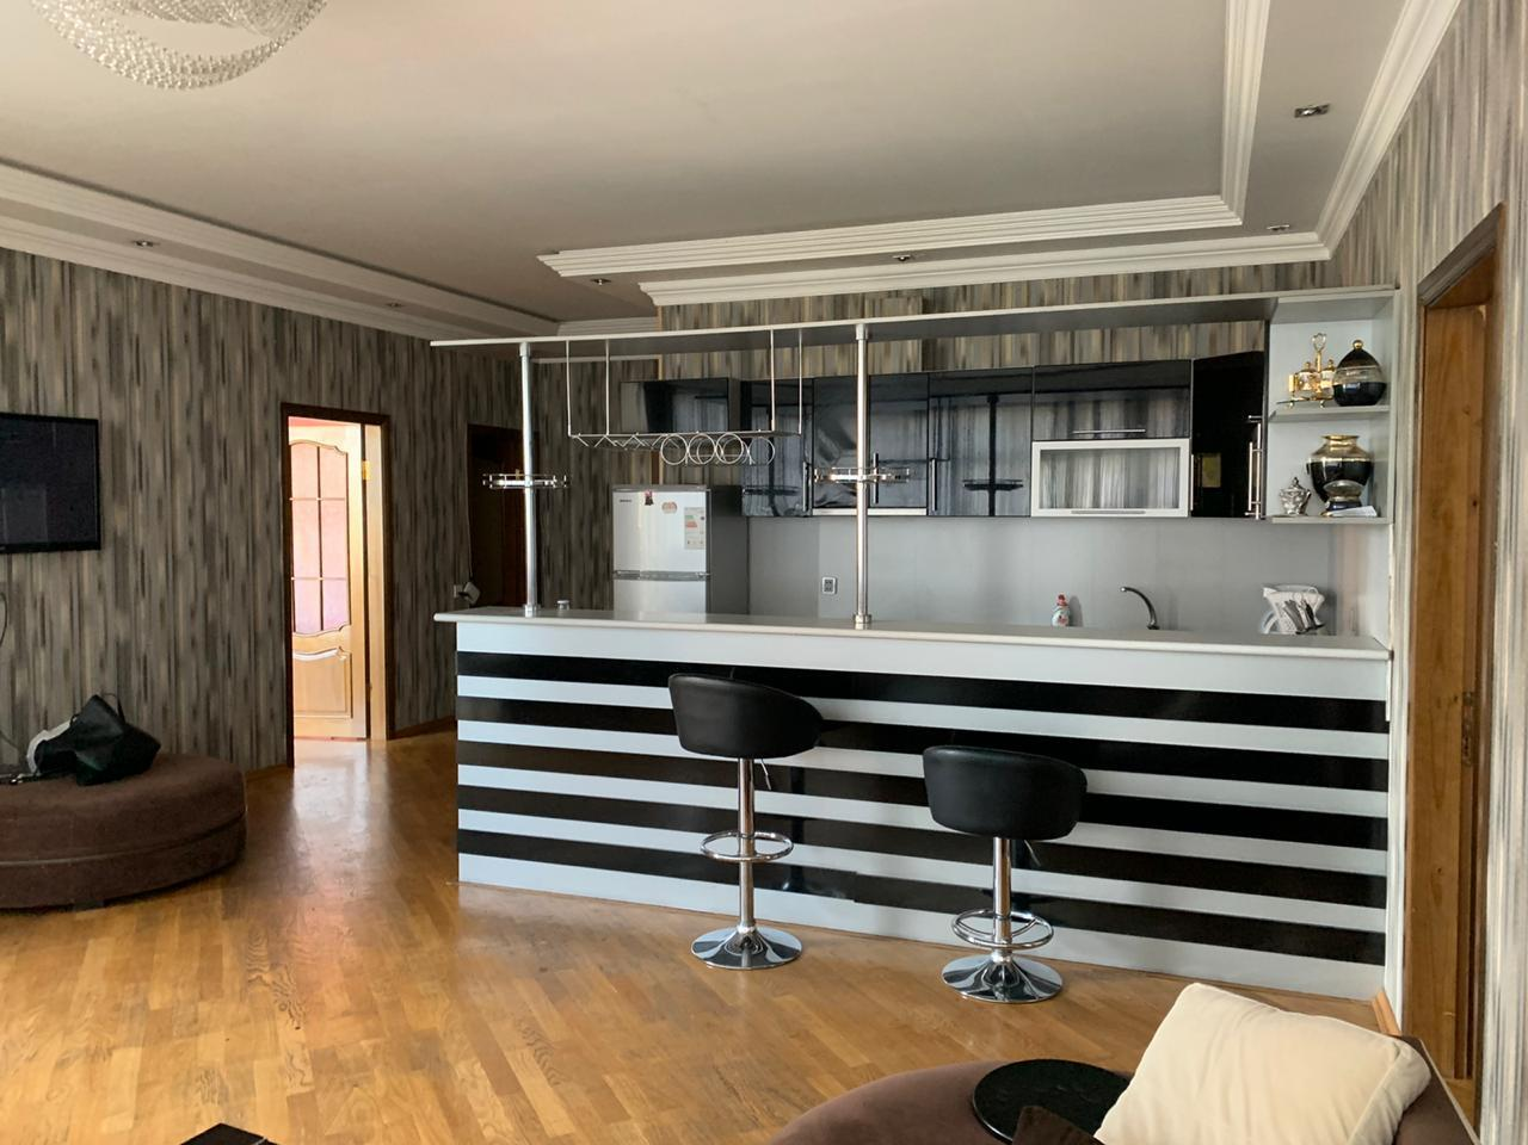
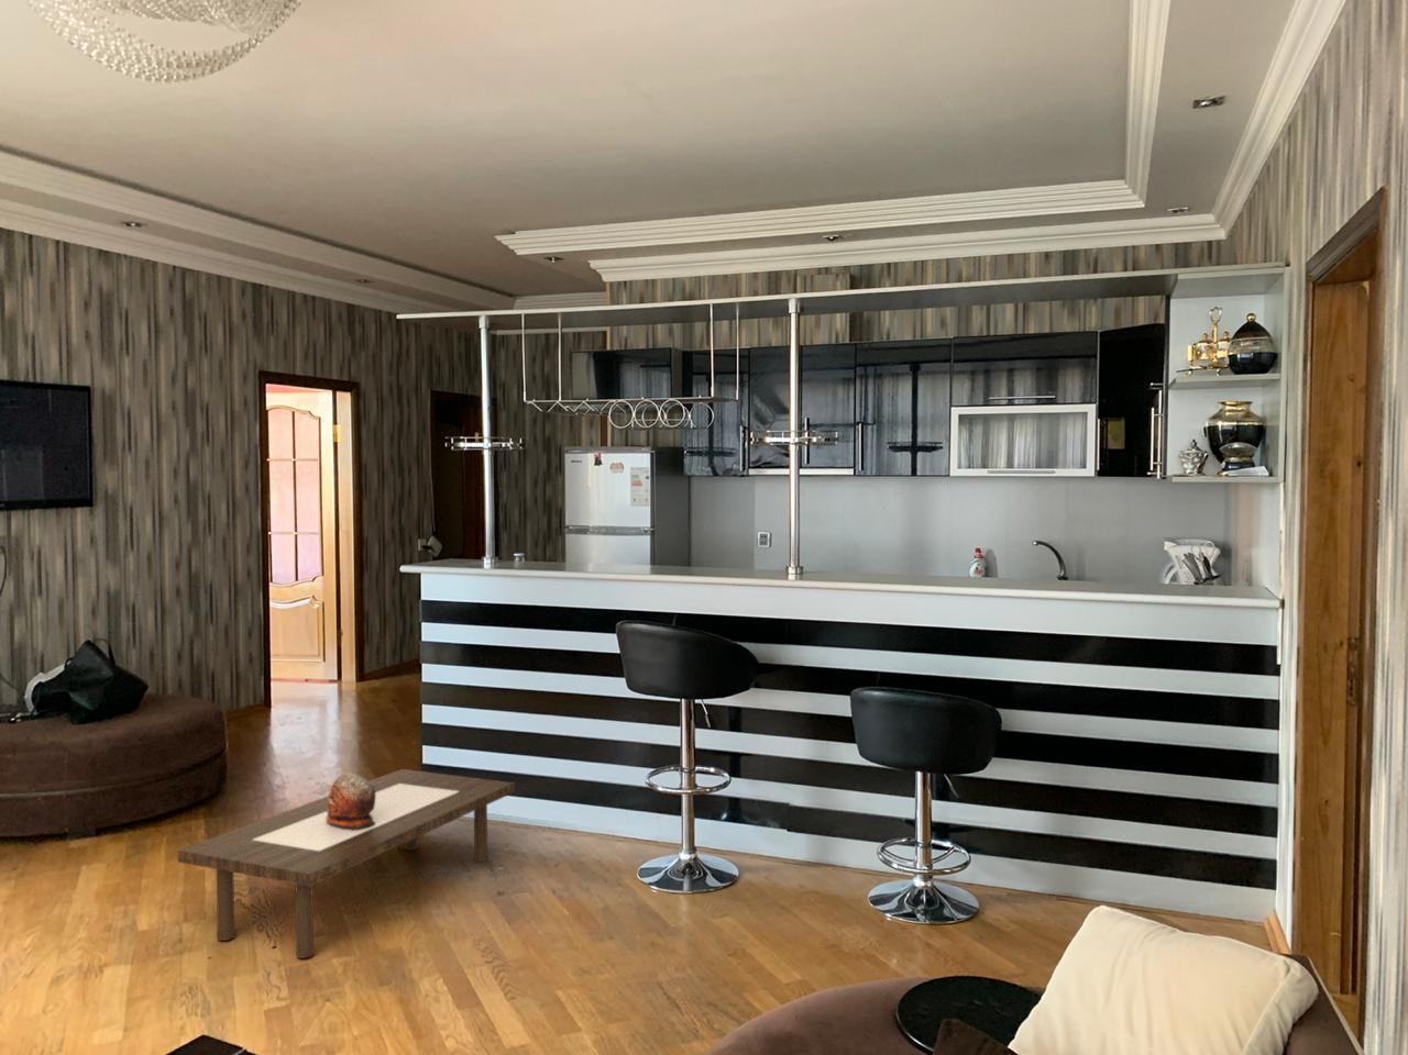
+ coffee table (364, 854)
+ decorative egg (348, 797)
